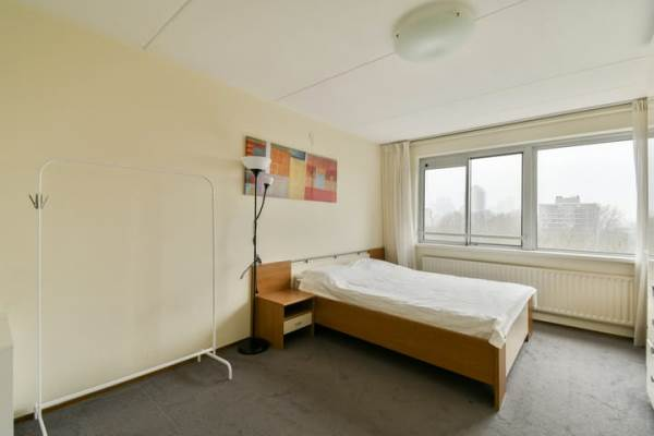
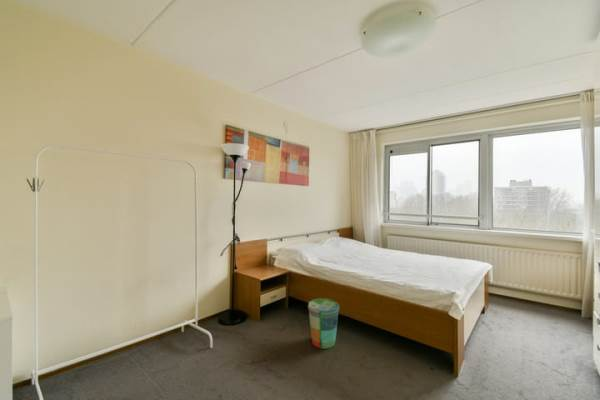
+ trash can (323, 322)
